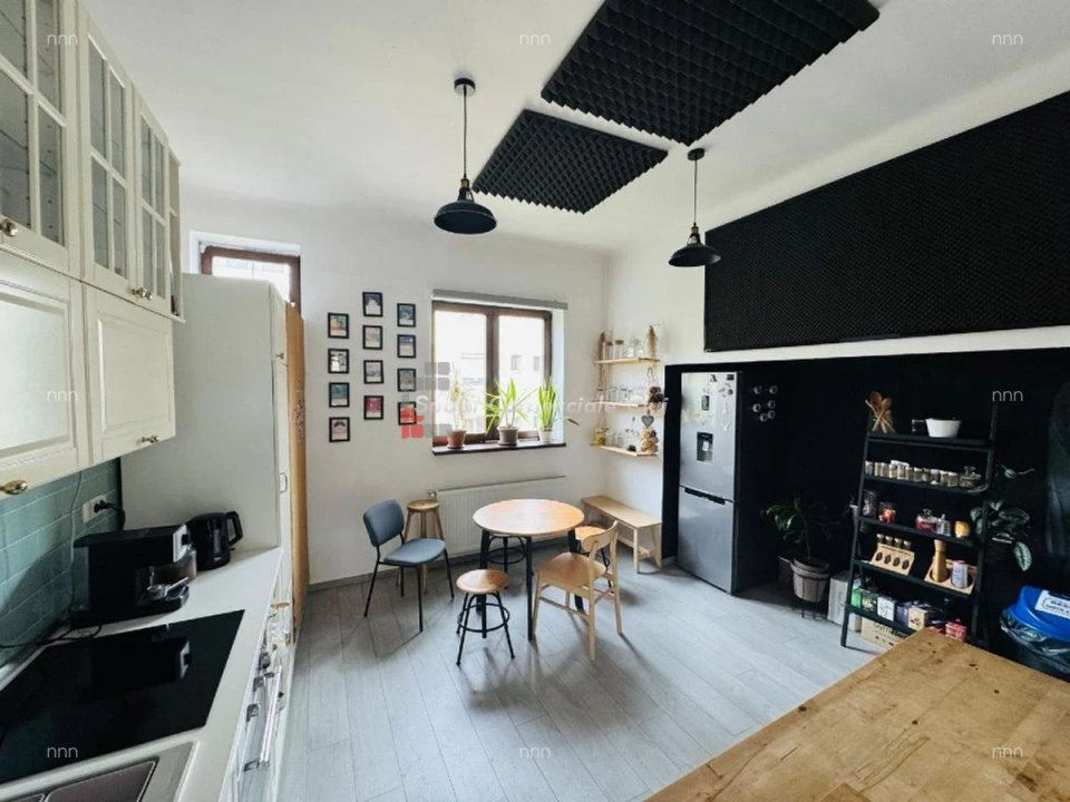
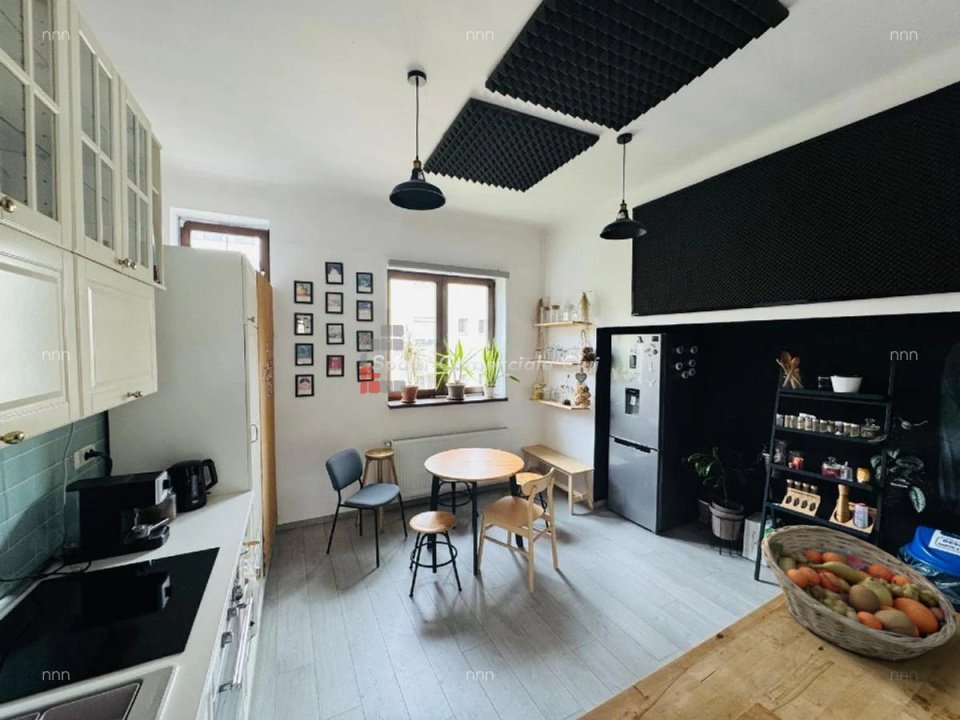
+ fruit basket (849, 586)
